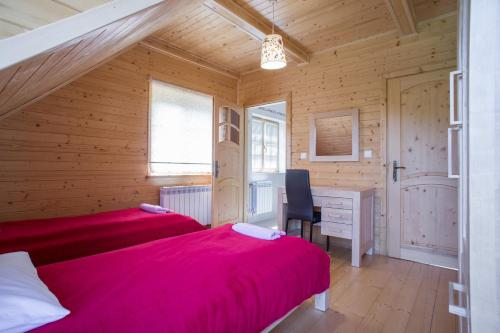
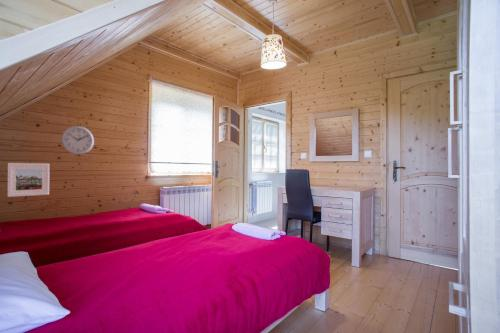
+ wall clock (78, 140)
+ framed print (29, 179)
